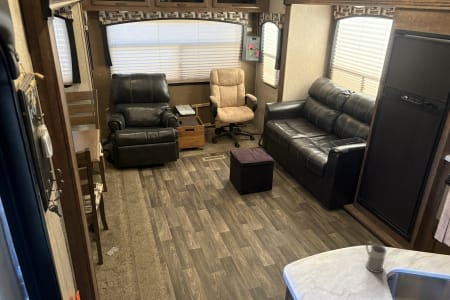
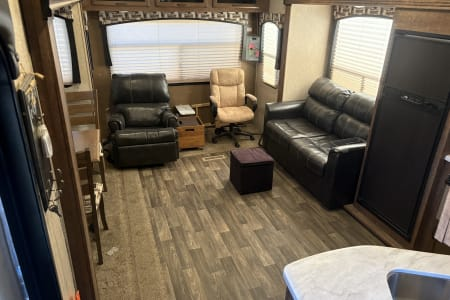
- mug (373, 254)
